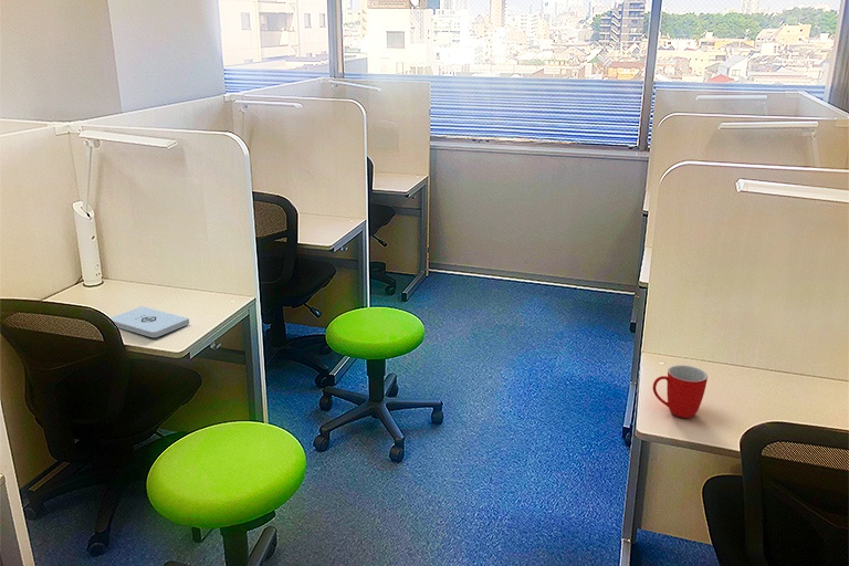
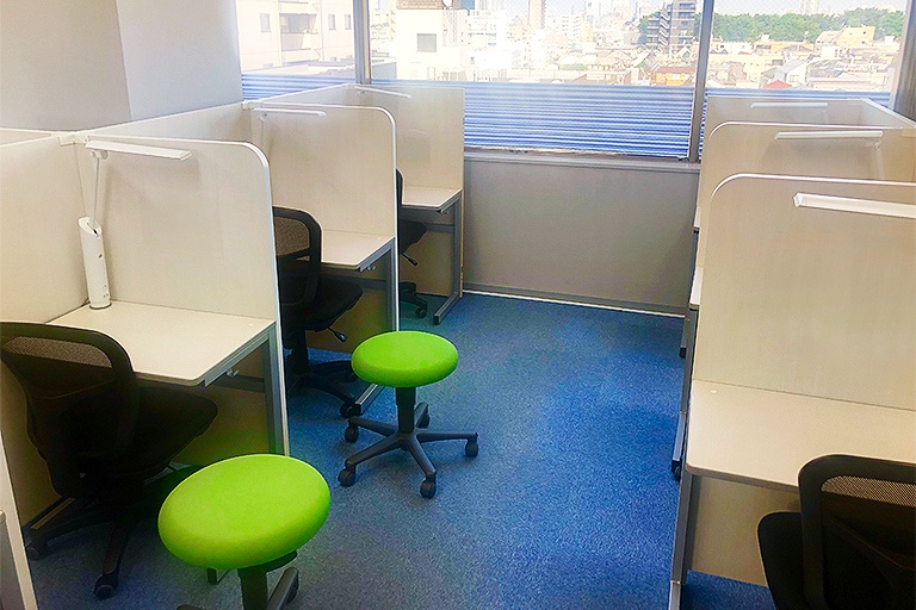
- notepad (148, 321)
- mug (677, 392)
